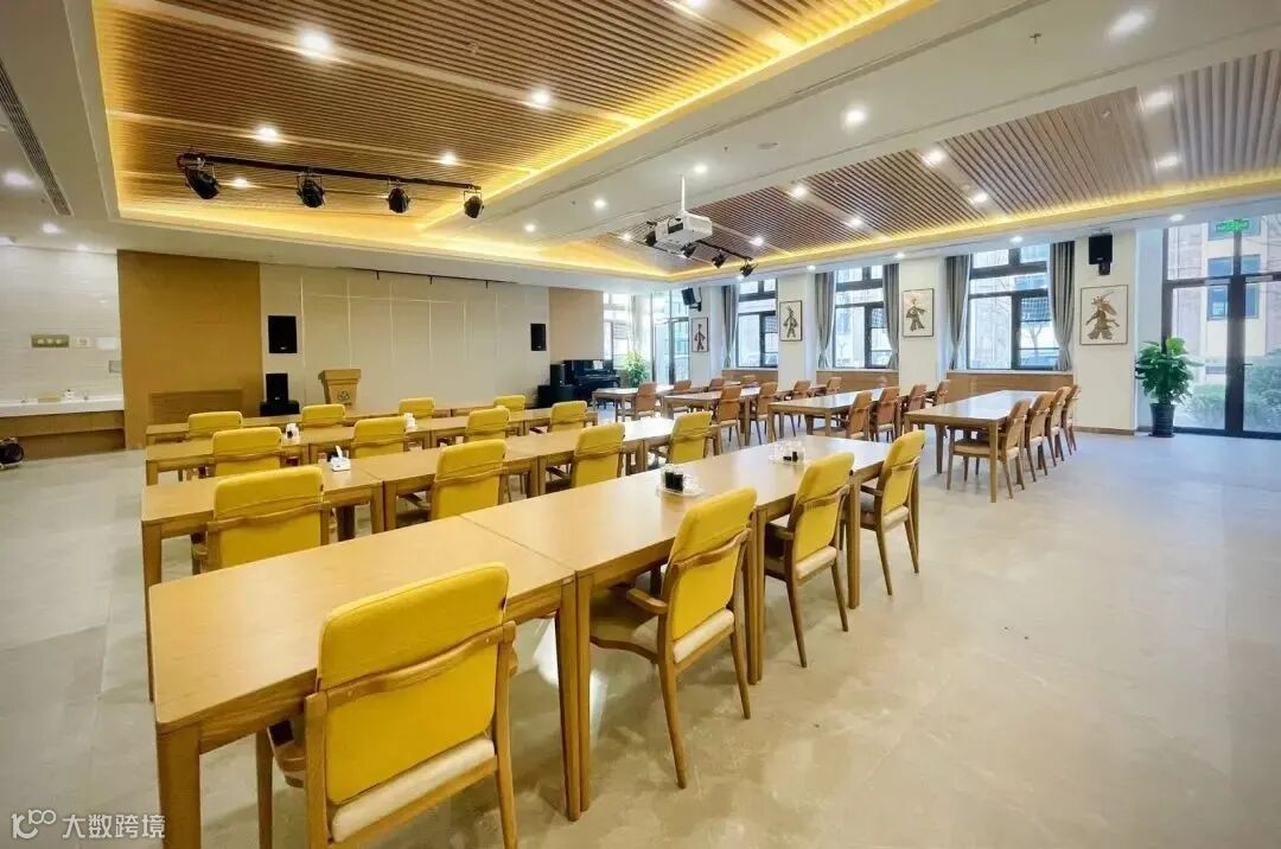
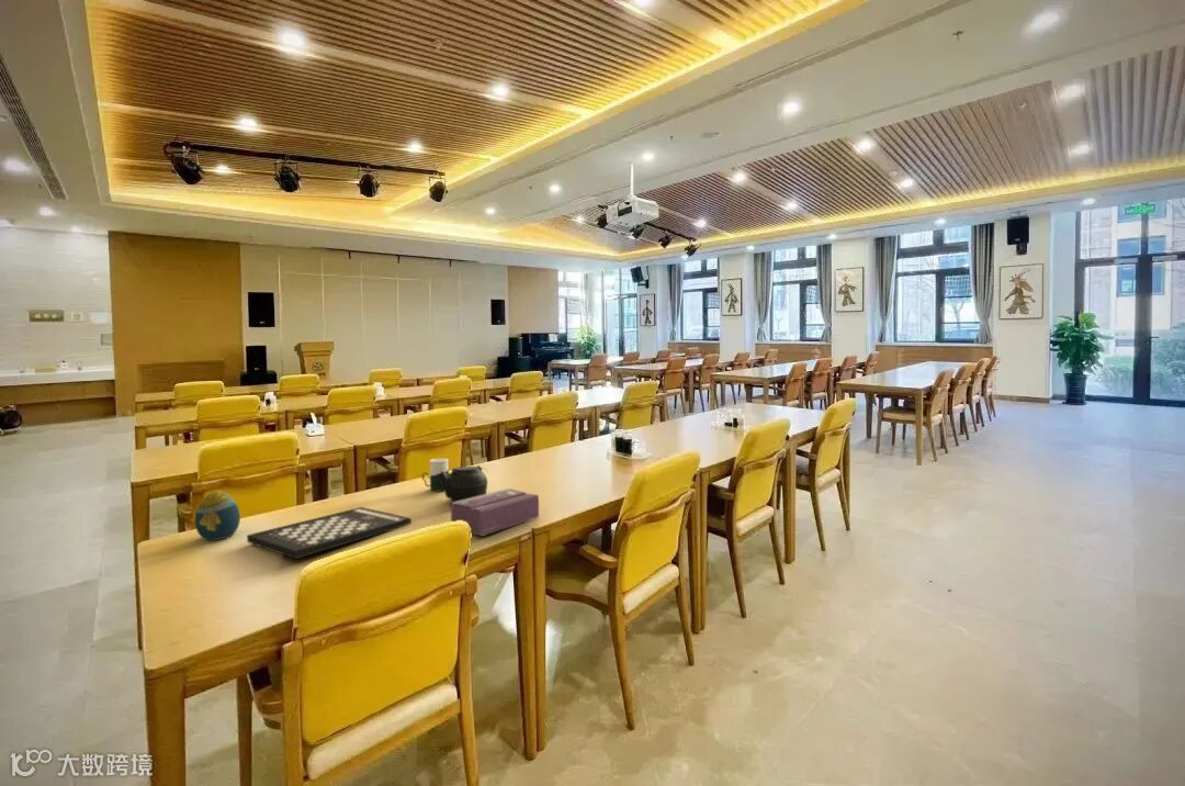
+ teapot (462, 484)
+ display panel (332, 529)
+ cup (436, 474)
+ decorative egg (217, 514)
+ tissue box (496, 509)
